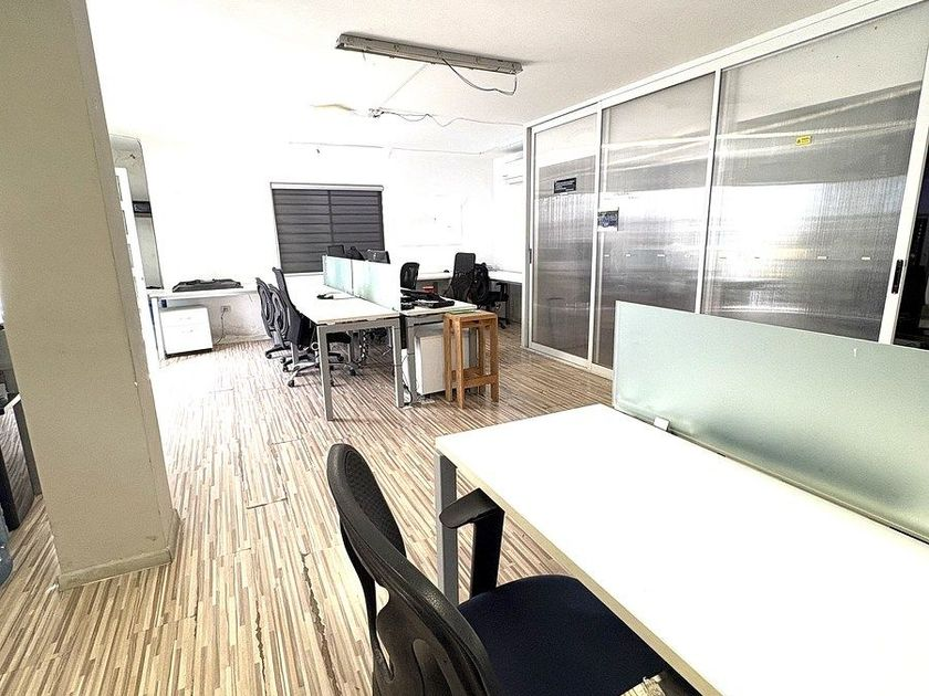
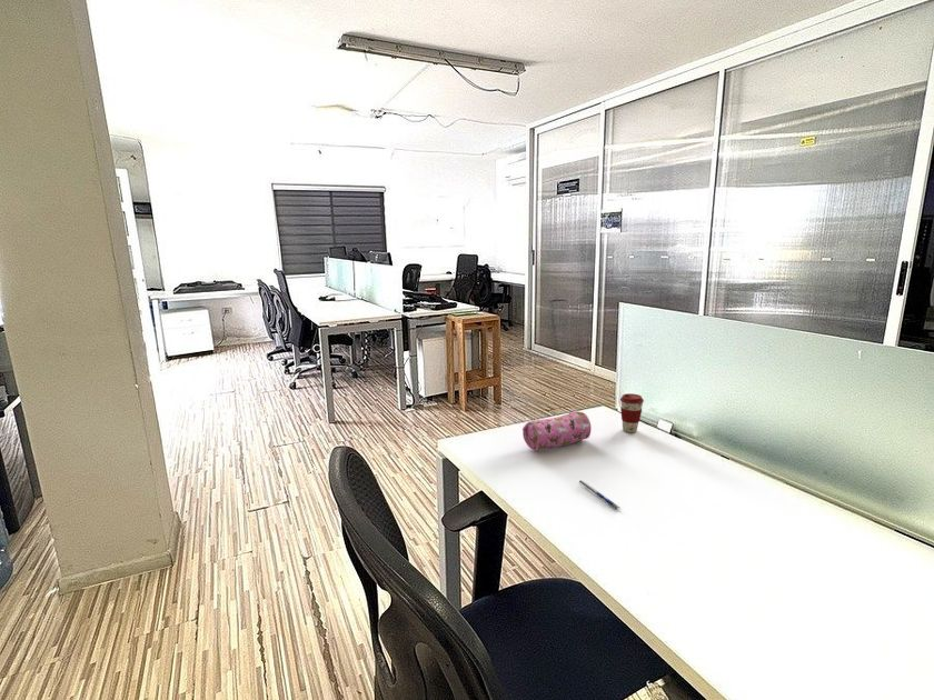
+ pencil case (556, 430)
+ coffee cup (630, 412)
+ pen (597, 493)
